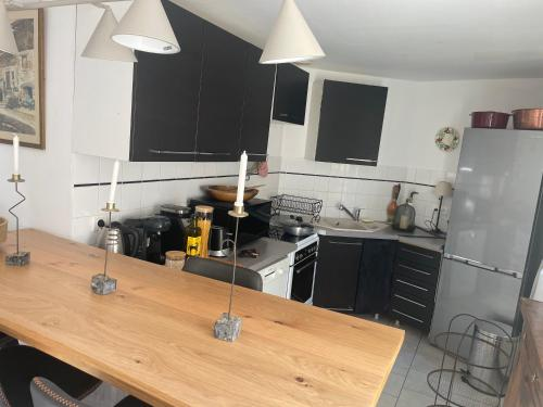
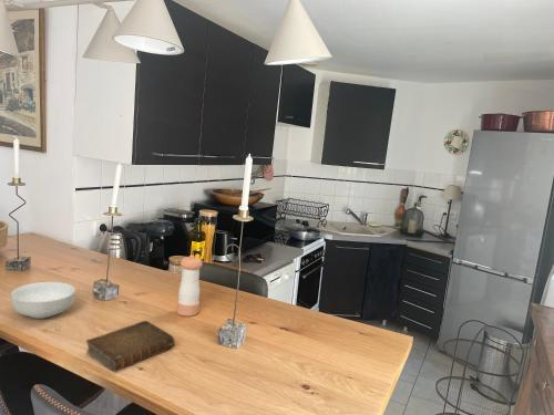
+ cereal bowl (43, 301)
+ pepper shaker (189, 283)
+ book (131, 343)
